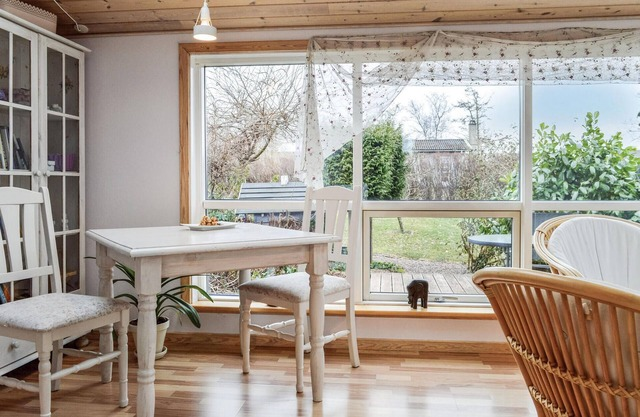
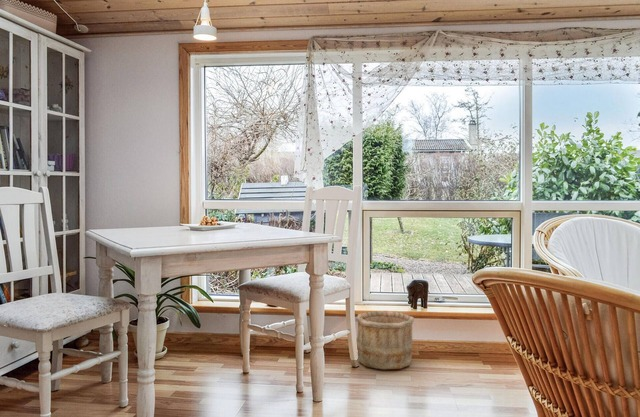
+ wooden bucket (384, 339)
